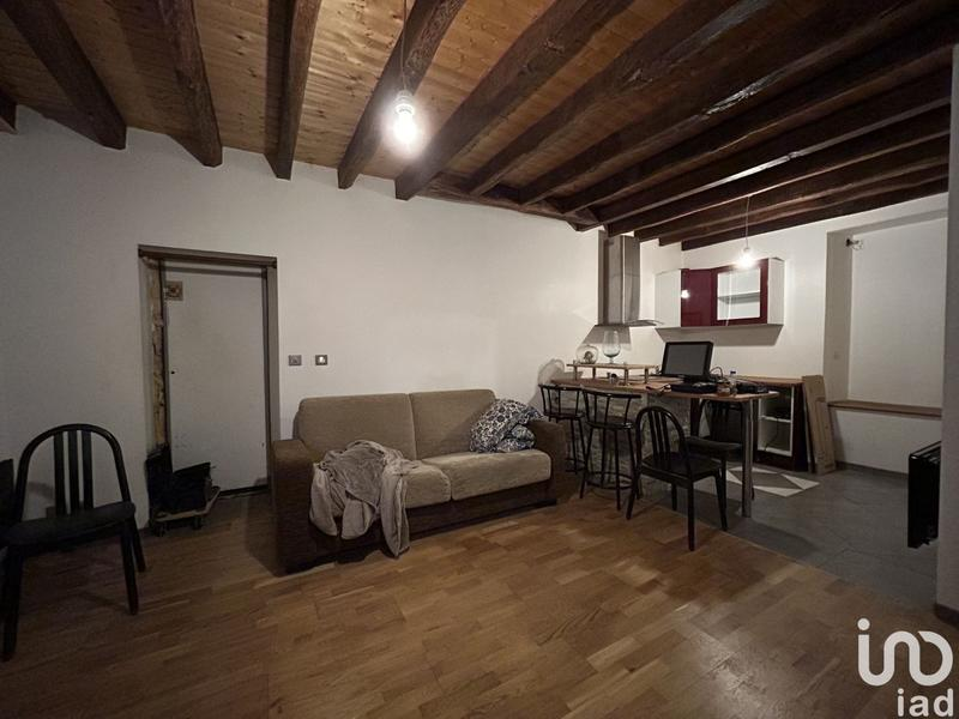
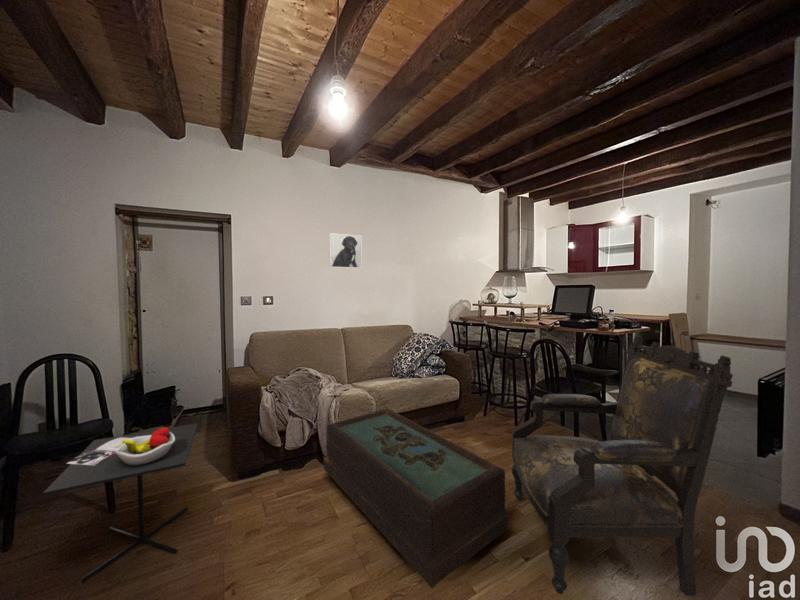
+ kitchen table (137, 484)
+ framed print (345, 251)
+ armchair (597, 442)
+ coffee table (402, 472)
